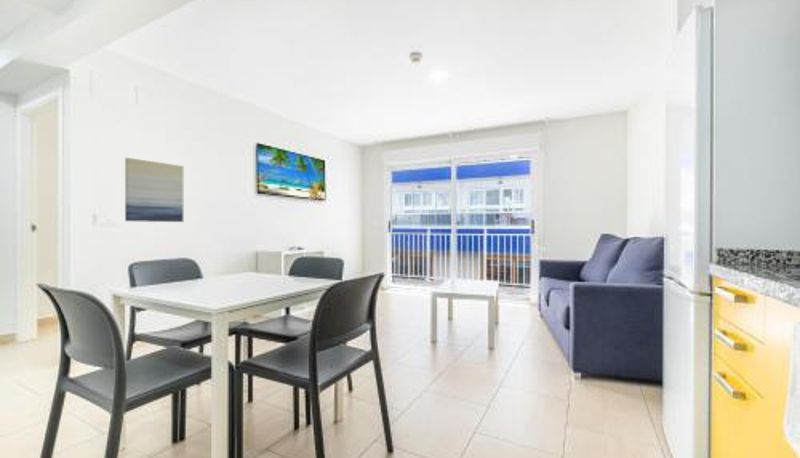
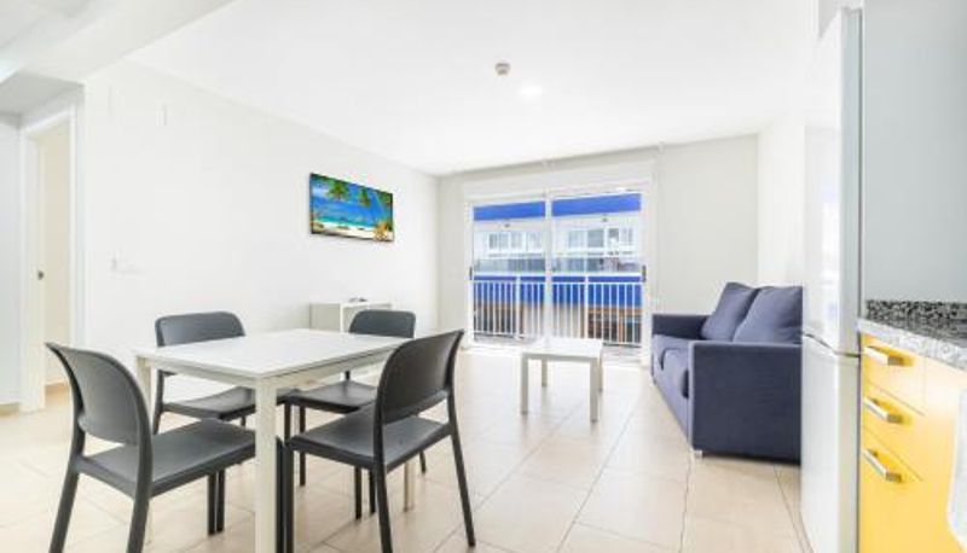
- wall art (156, 192)
